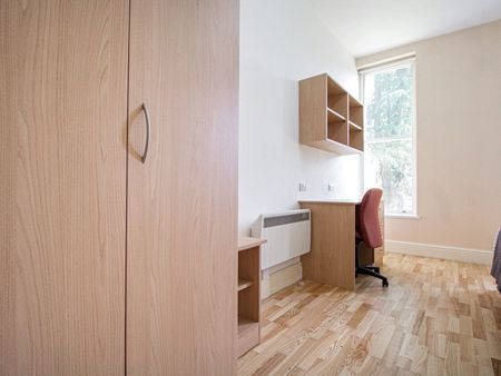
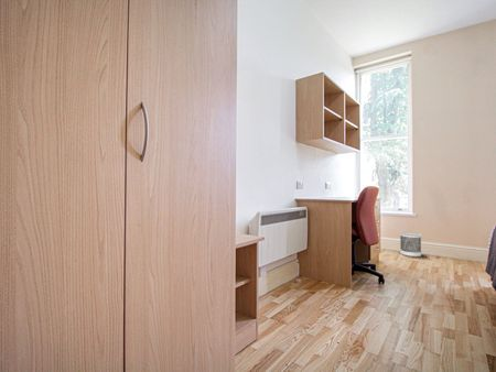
+ wastebasket (410, 243)
